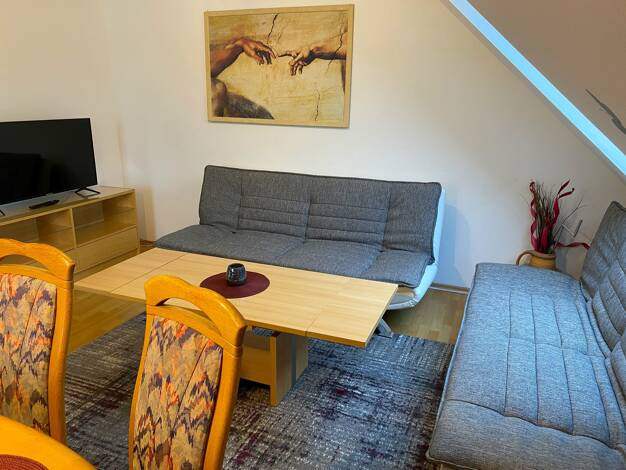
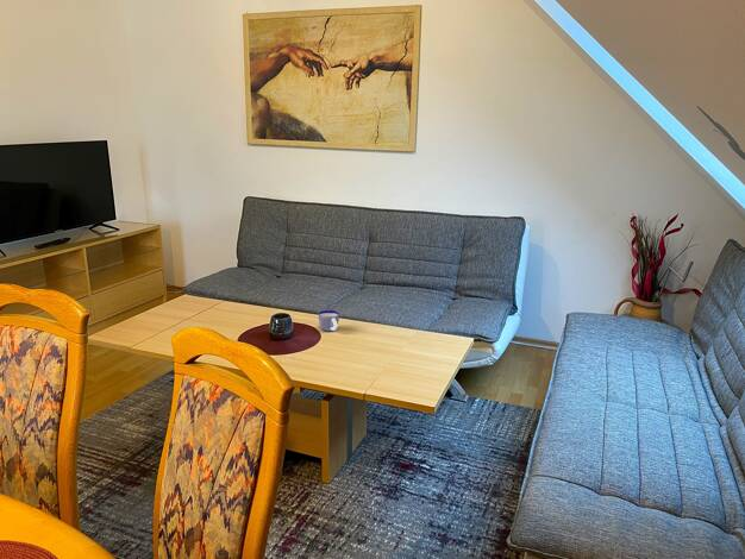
+ cup (330, 321)
